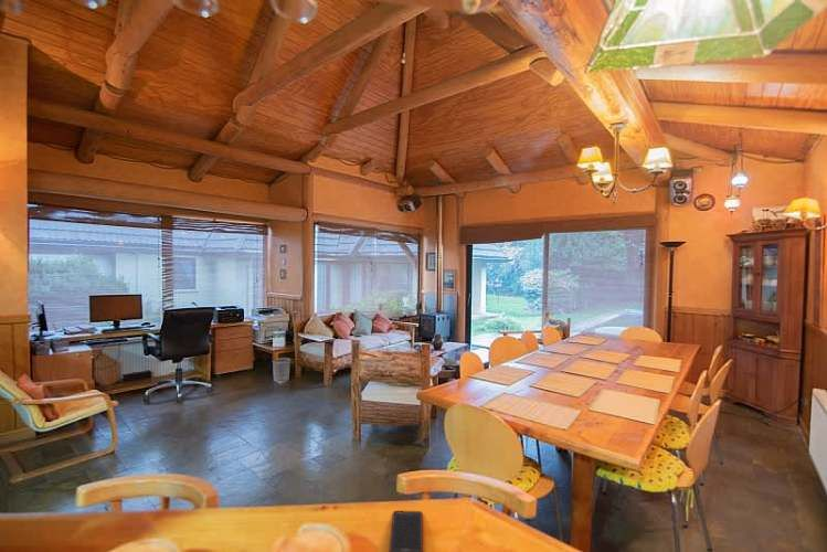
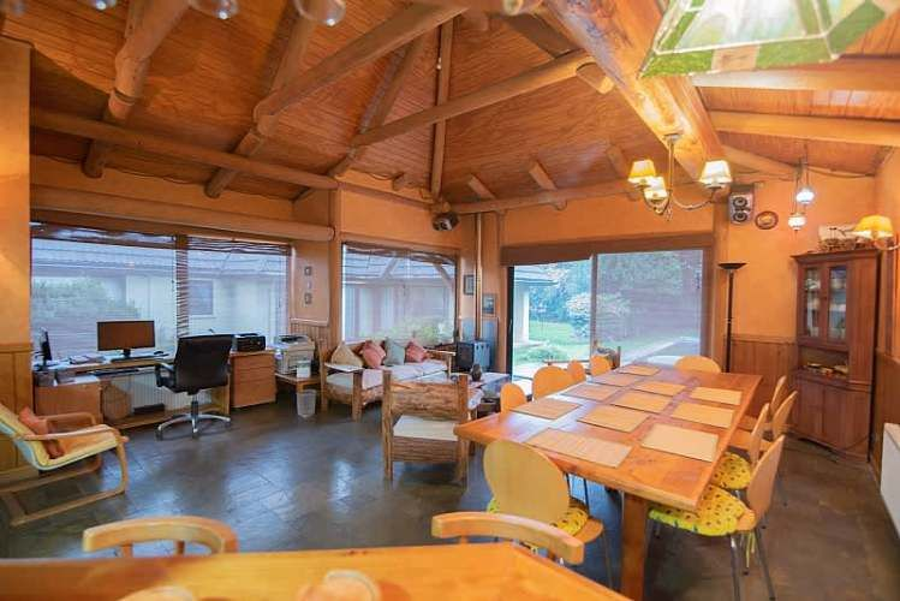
- cell phone (406, 532)
